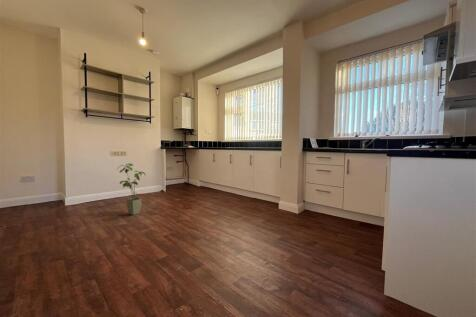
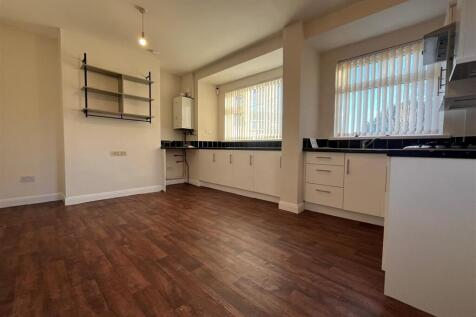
- house plant (130, 188)
